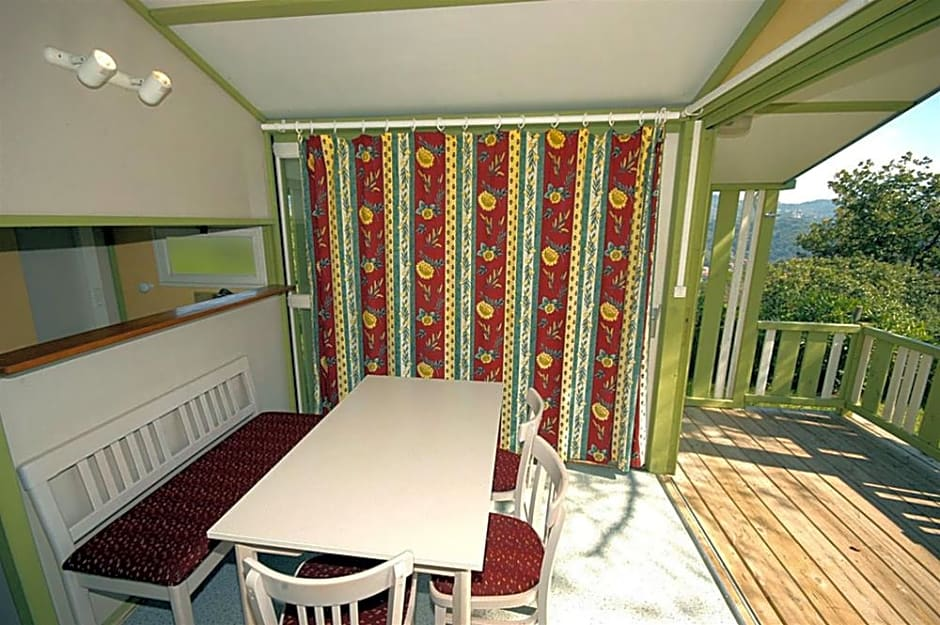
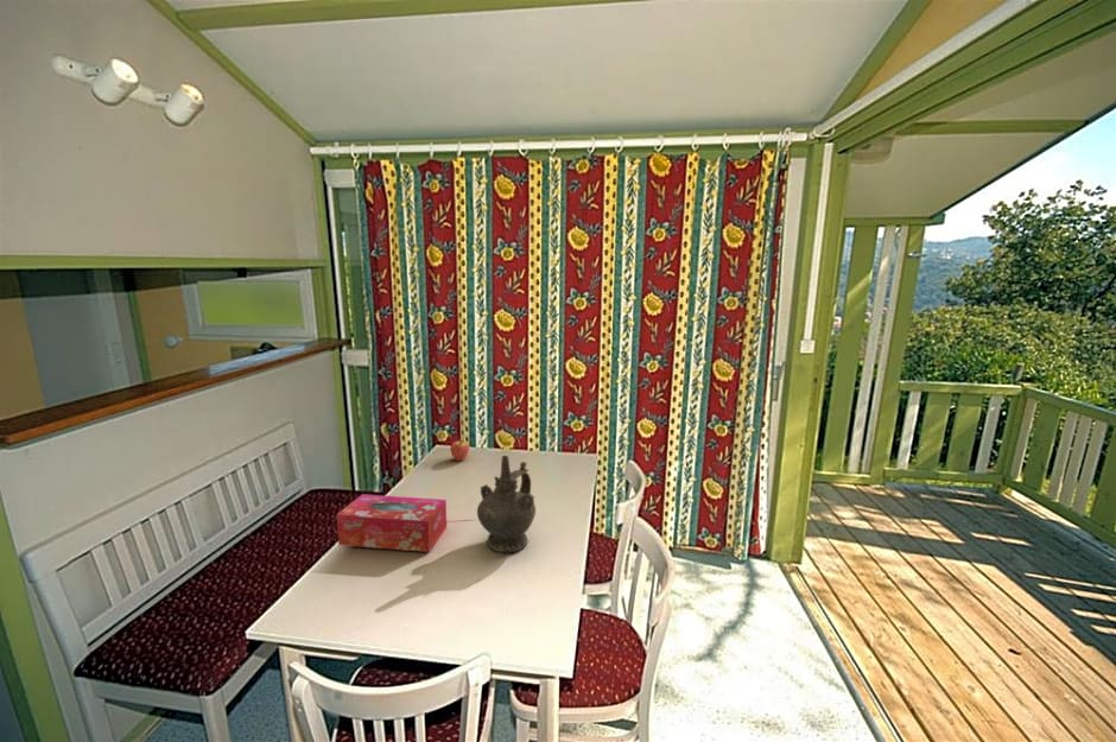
+ ceremonial vessel (508, 499)
+ fruit (459, 449)
+ tissue box (393, 521)
